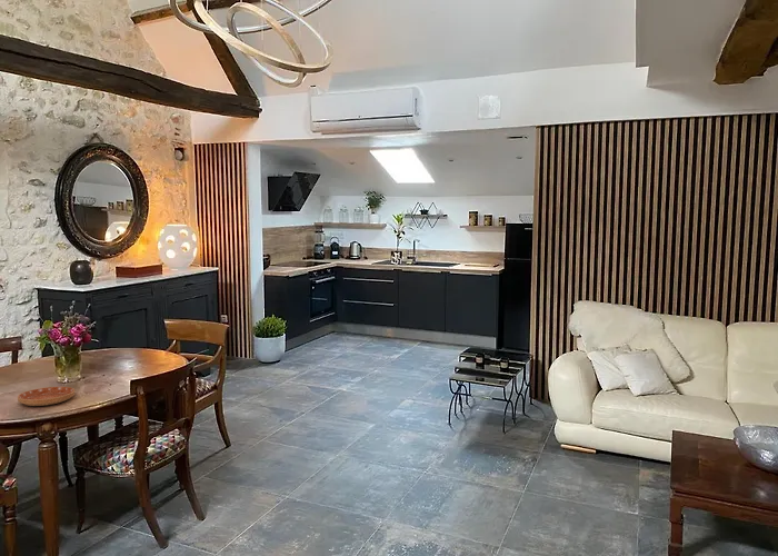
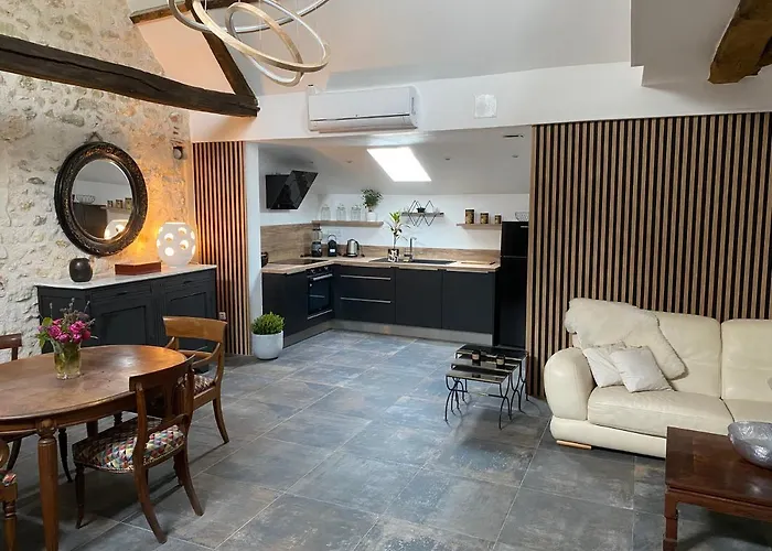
- saucer (47, 396)
